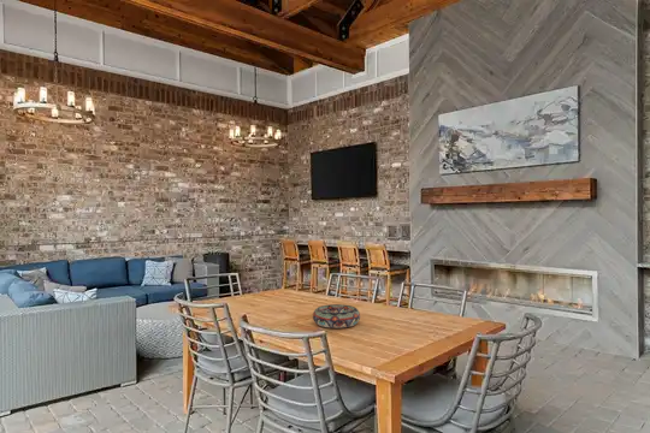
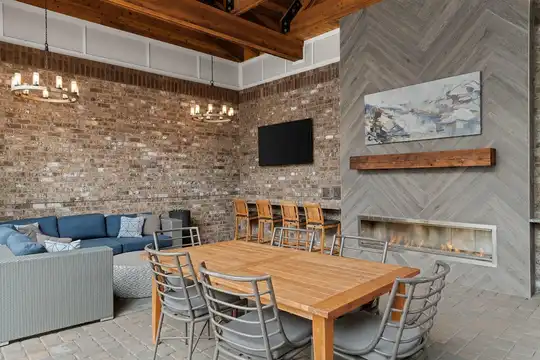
- decorative bowl (336, 315)
